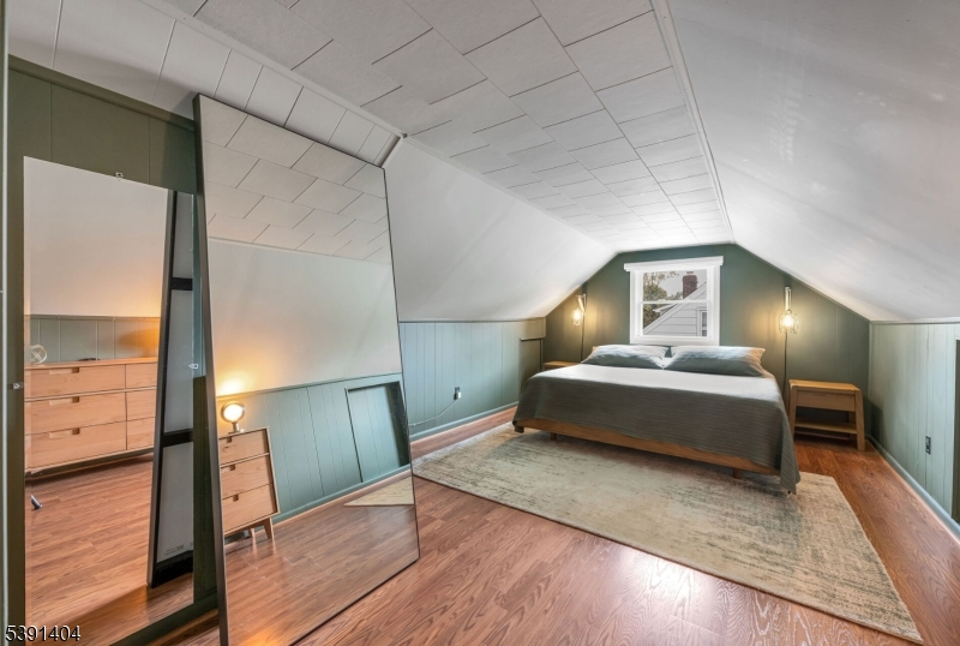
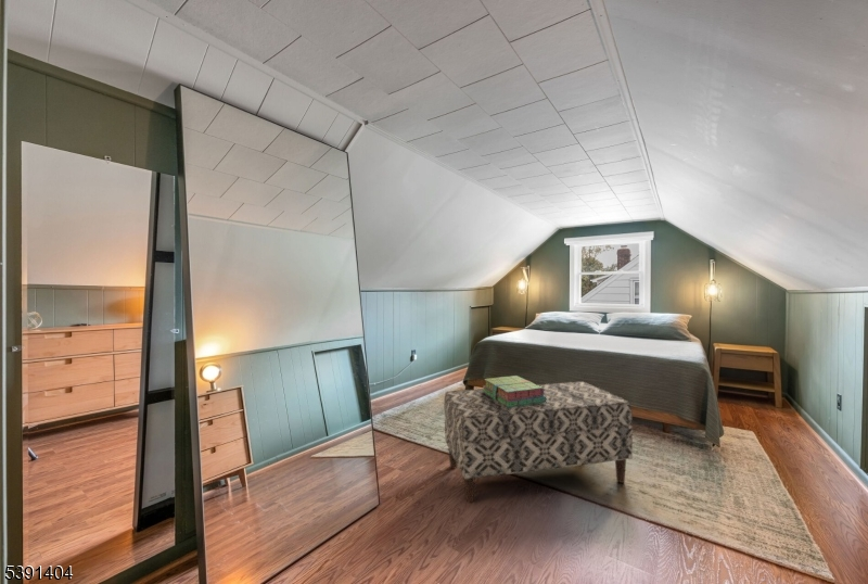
+ bench (532, 434)
+ stack of books (512, 390)
